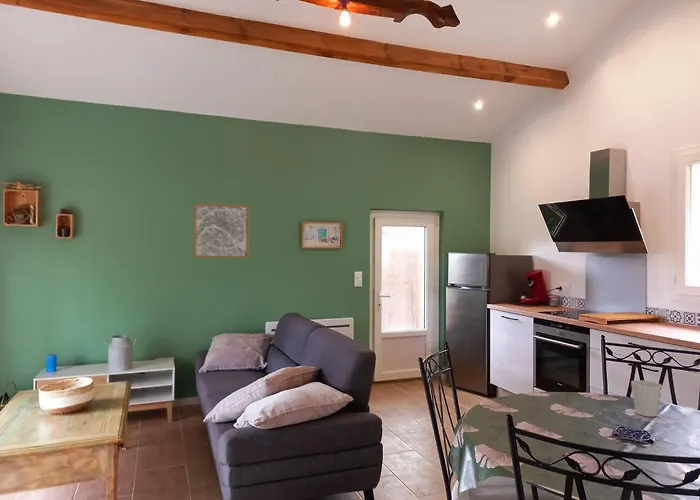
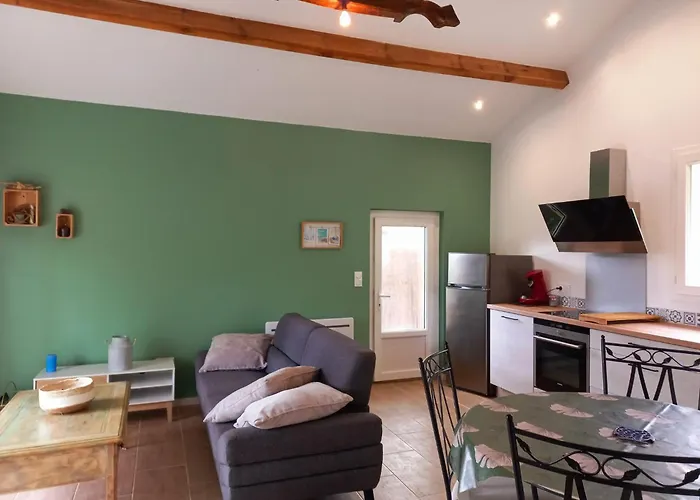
- wall art (221, 231)
- mug (644, 397)
